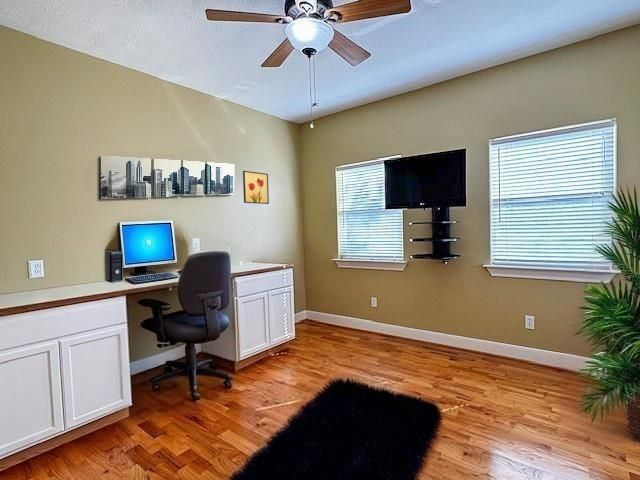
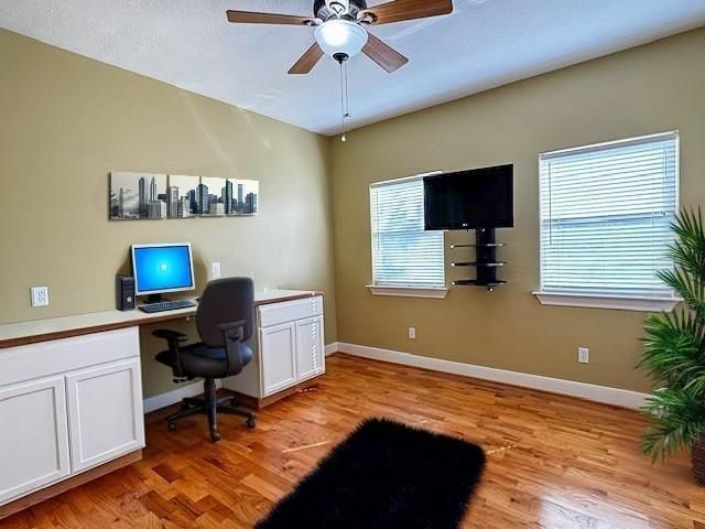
- wall art (255, 187)
